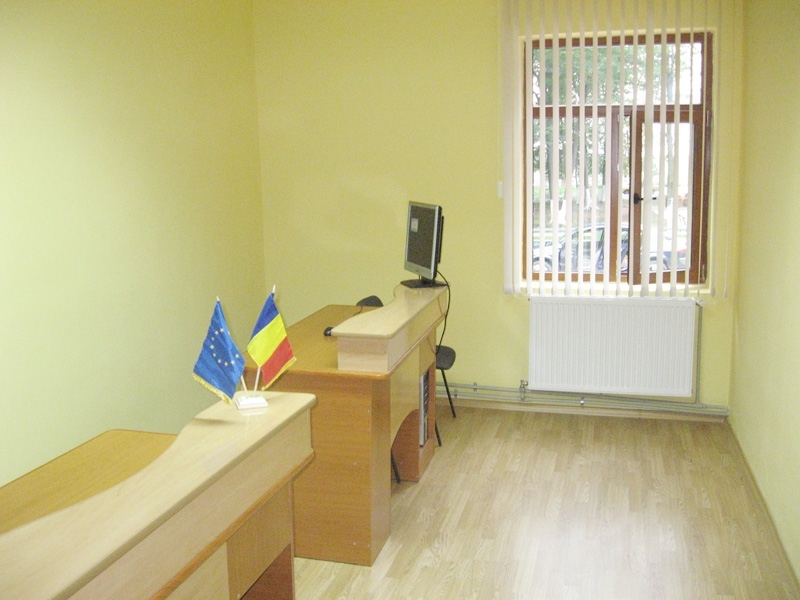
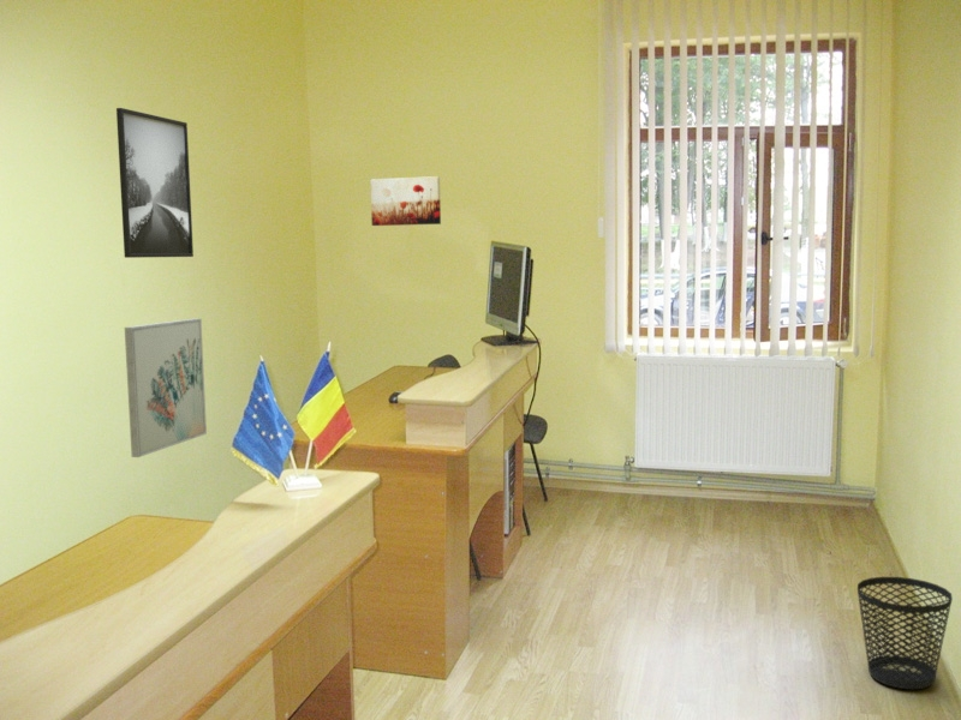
+ wall art (405, 200)
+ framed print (156, 186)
+ wall art (168, 384)
+ wastebasket (902, 634)
